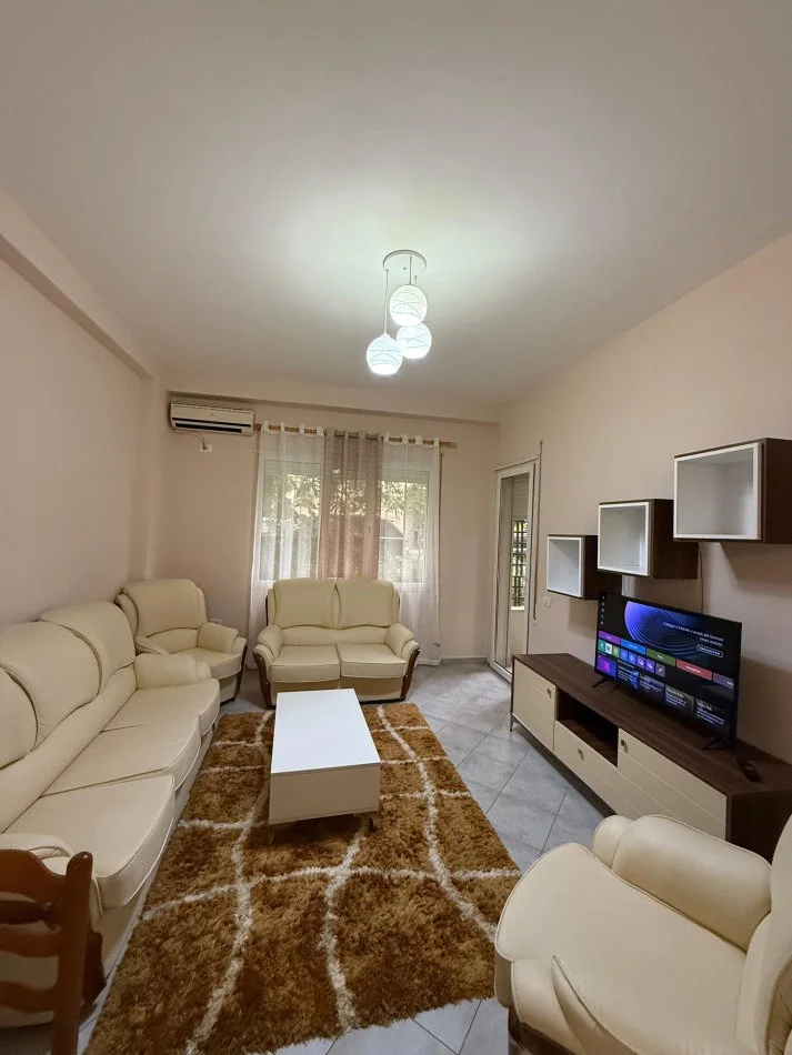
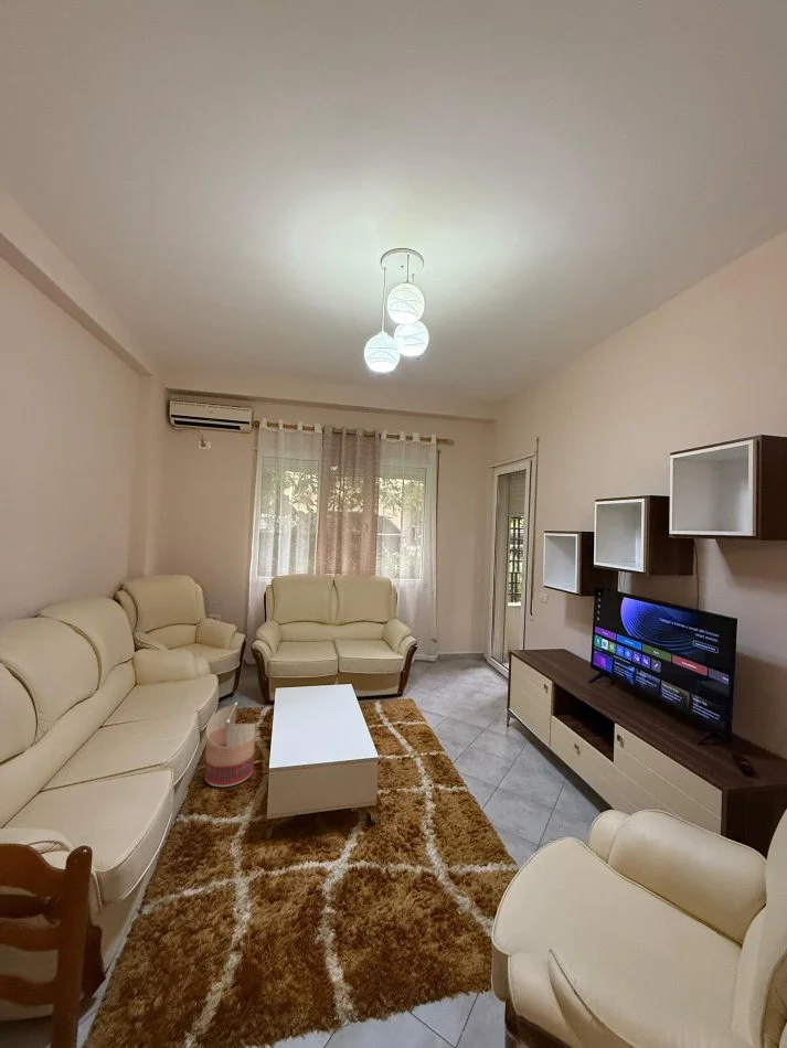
+ basket (231, 742)
